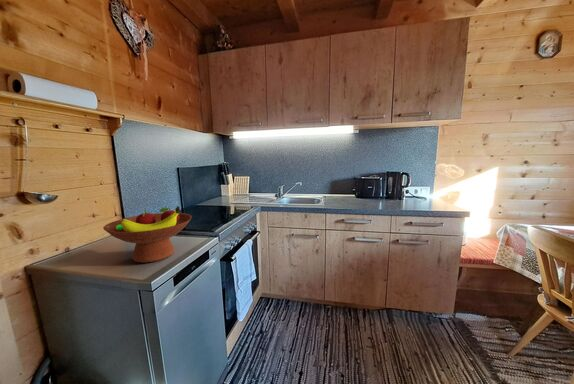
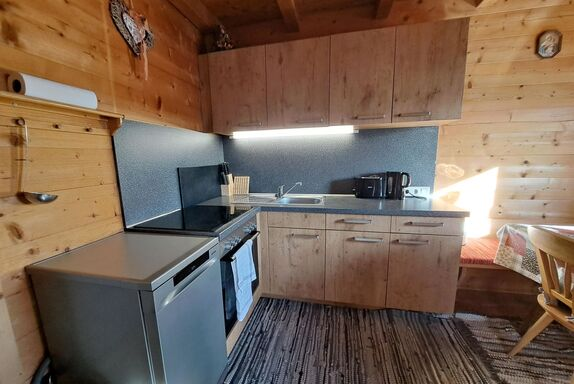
- fruit bowl (152, 231)
